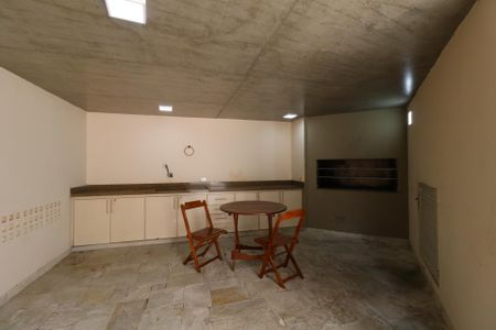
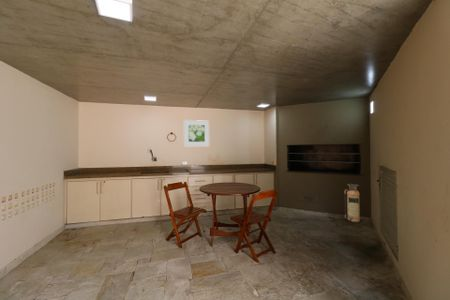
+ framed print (196, 133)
+ fire extinguisher (352, 202)
